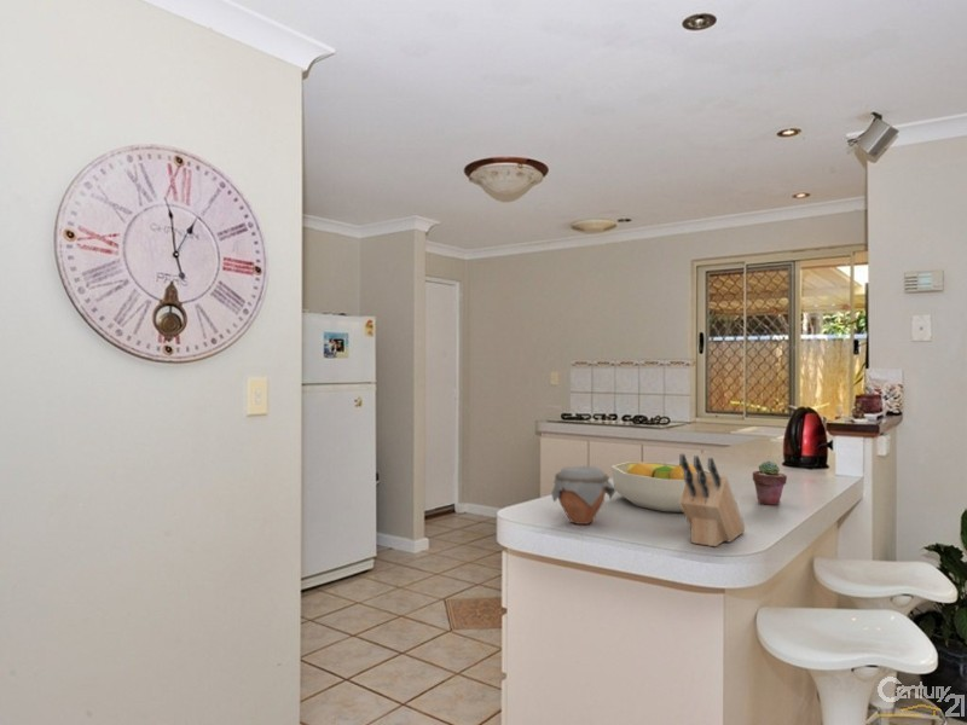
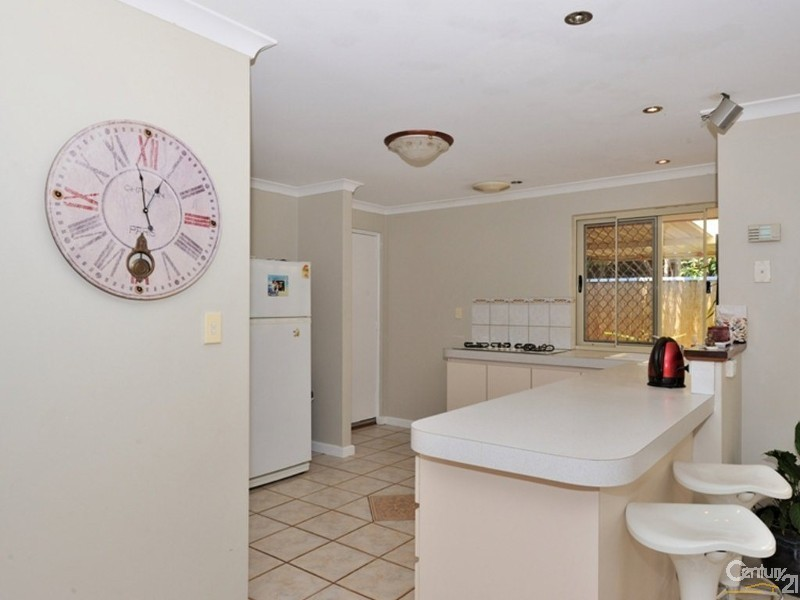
- fruit bowl (662, 478)
- knife block (711, 494)
- jar (580, 494)
- potted succulent (769, 481)
